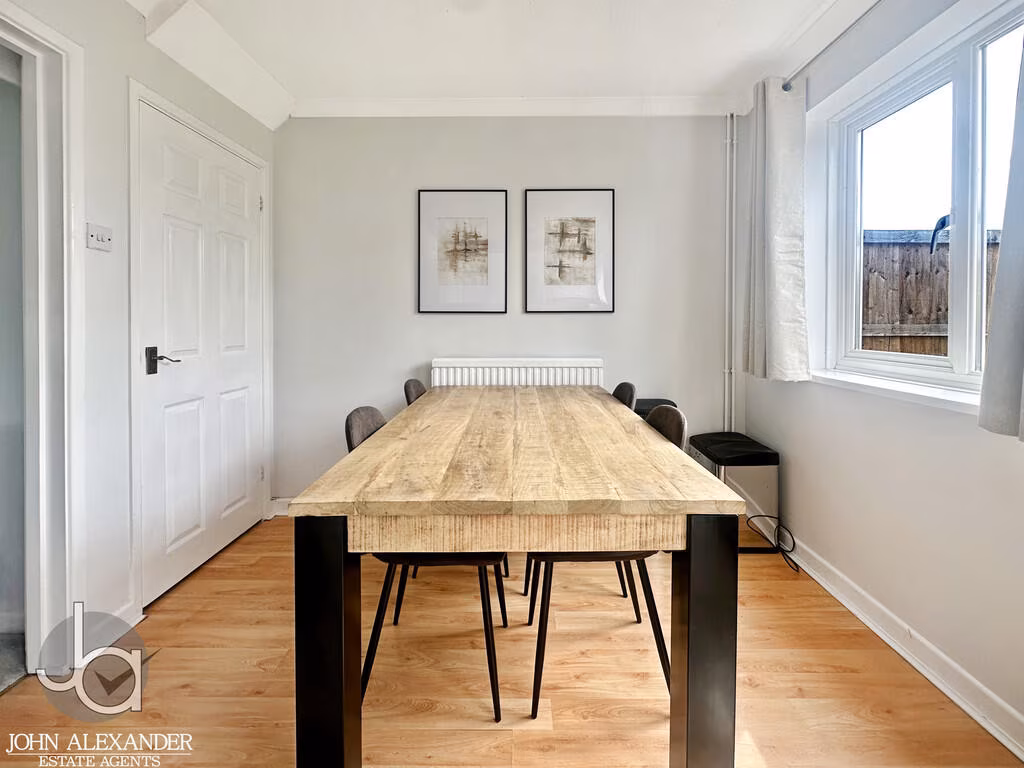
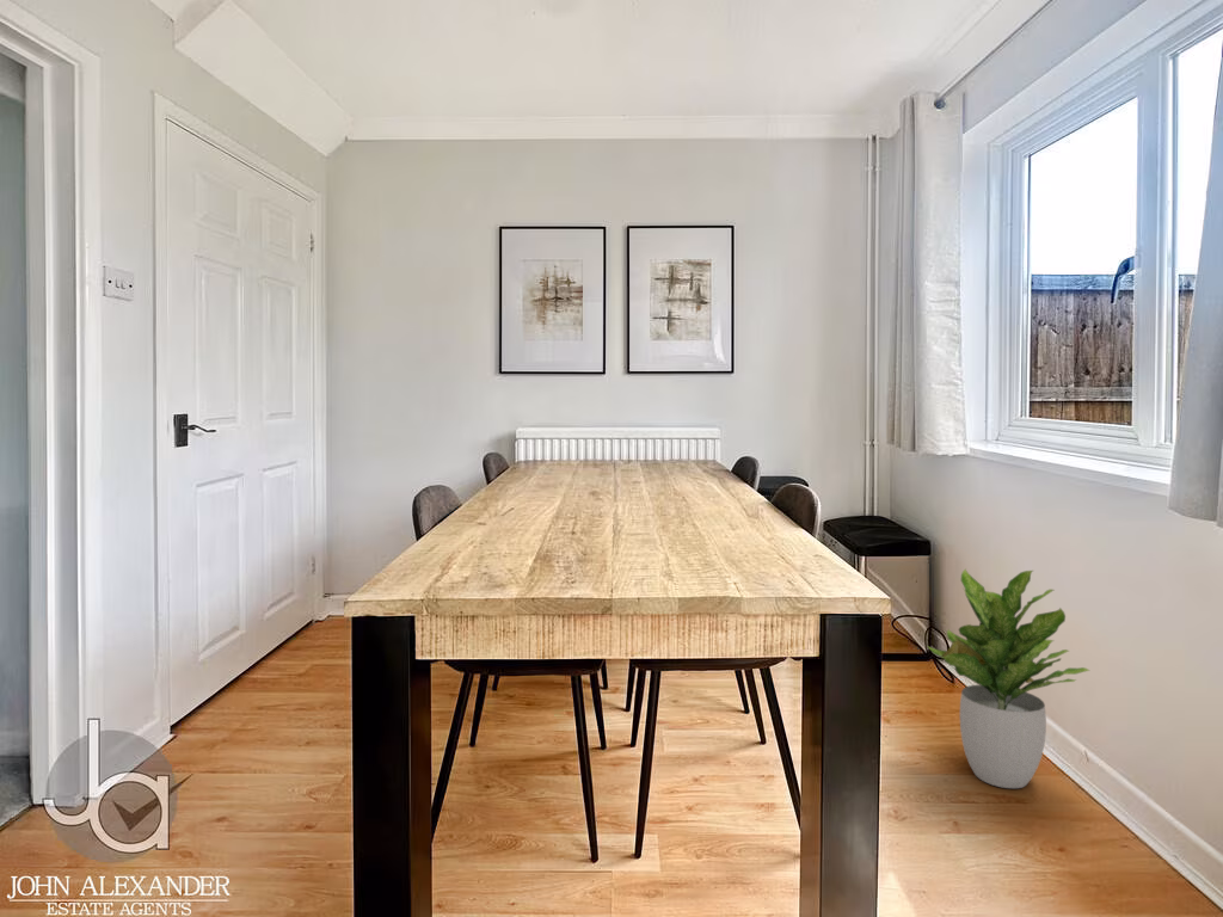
+ potted plant (996, 671)
